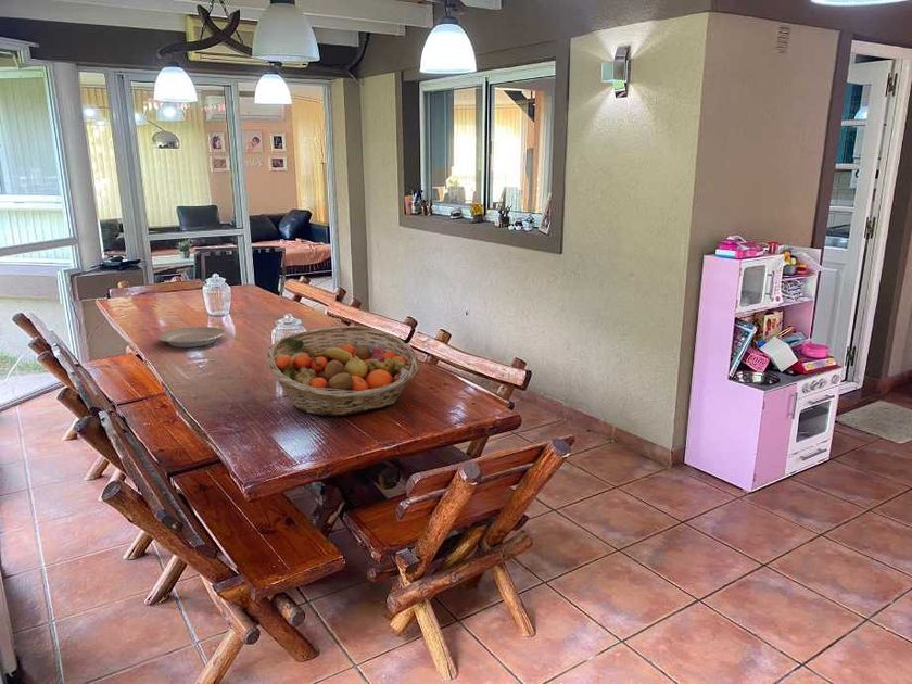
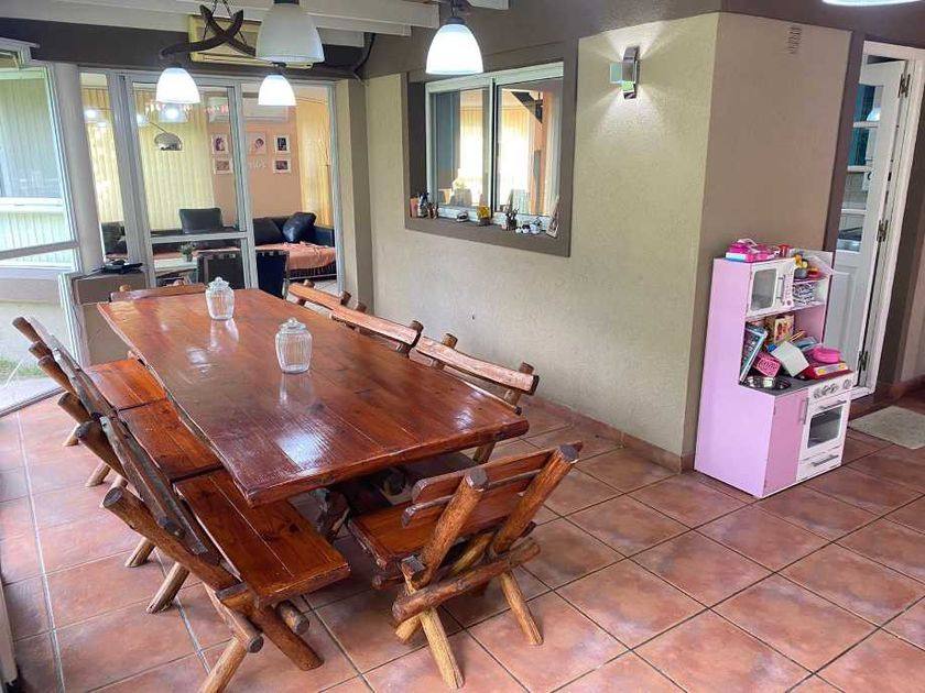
- fruit basket (344, 368)
- plate (192, 338)
